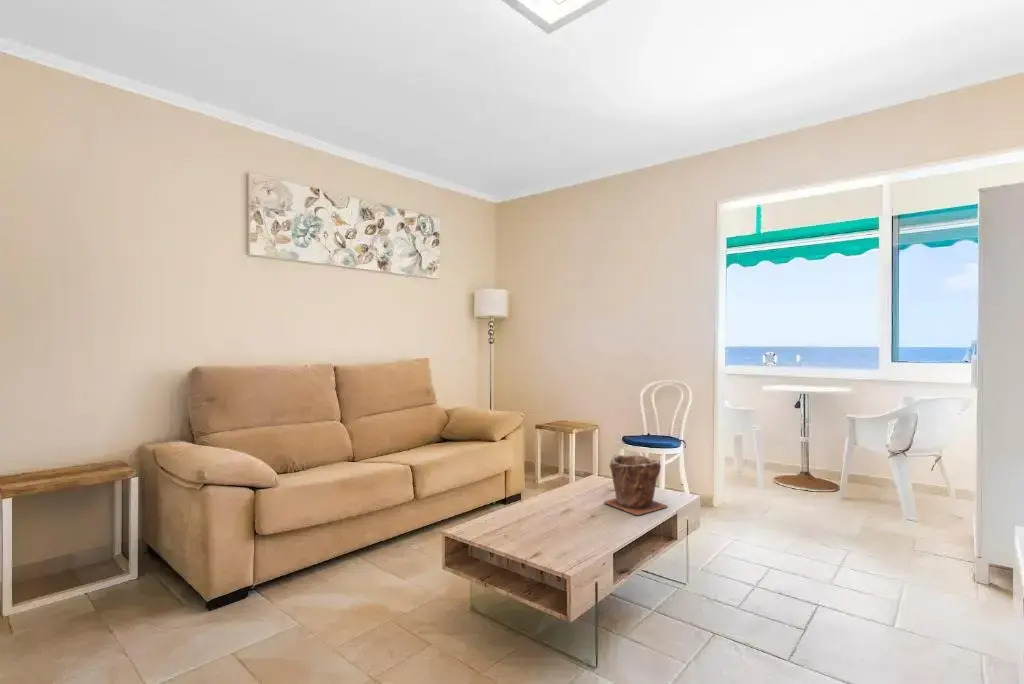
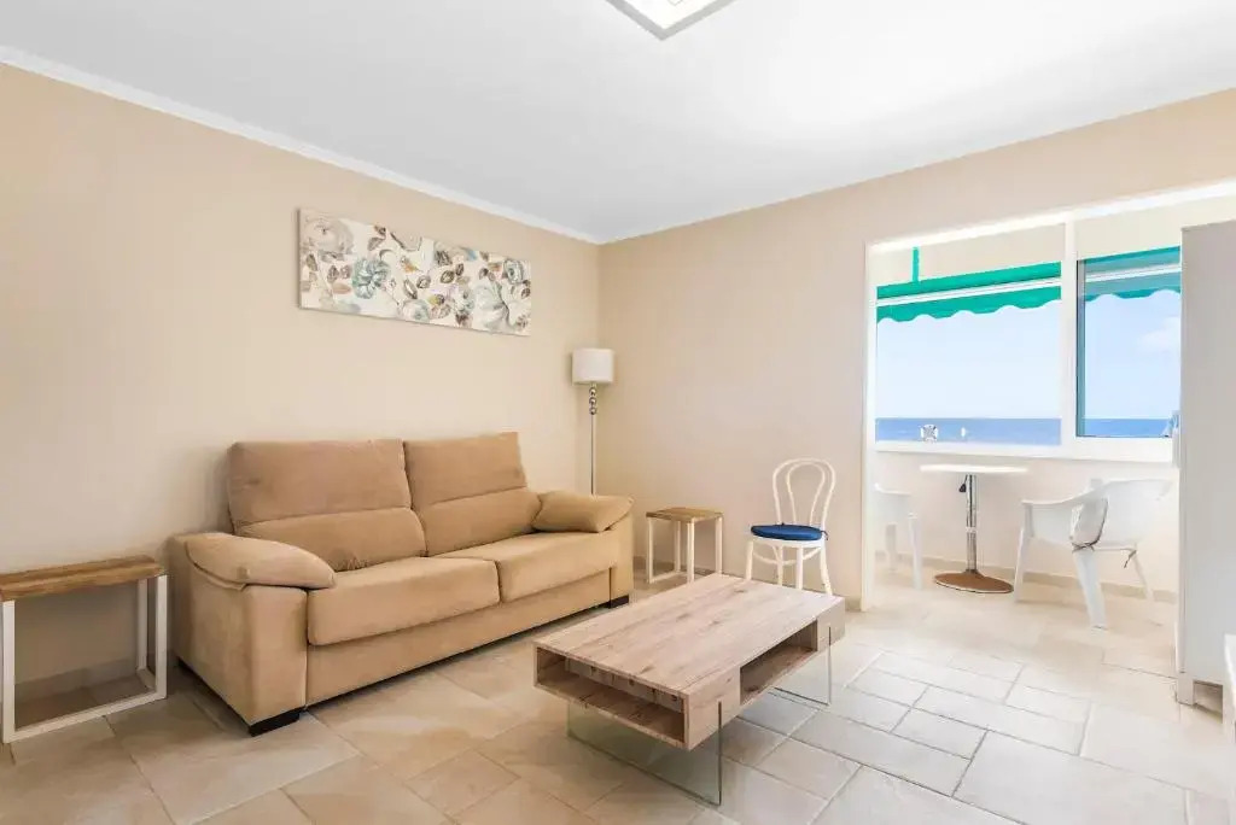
- plant pot (635, 481)
